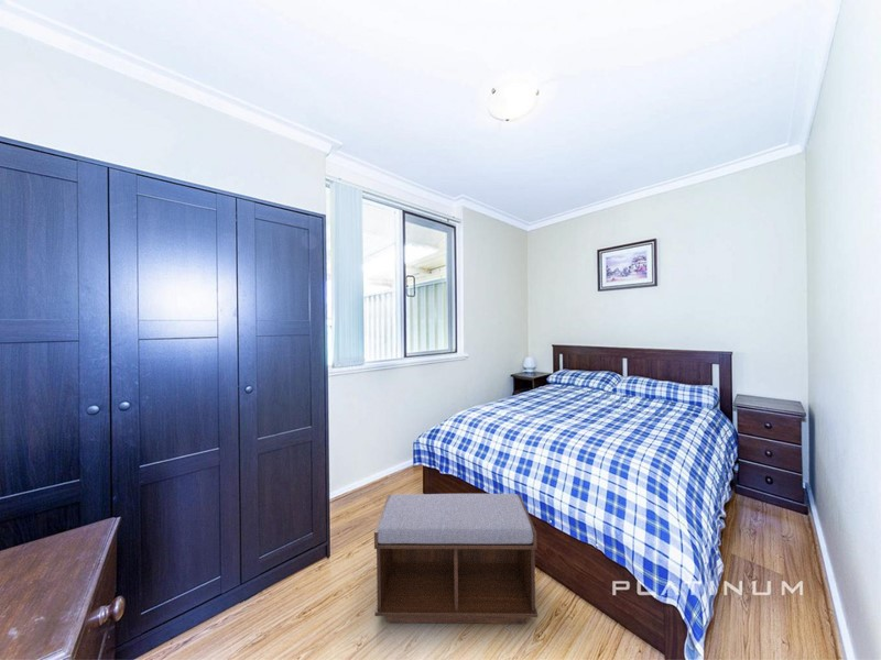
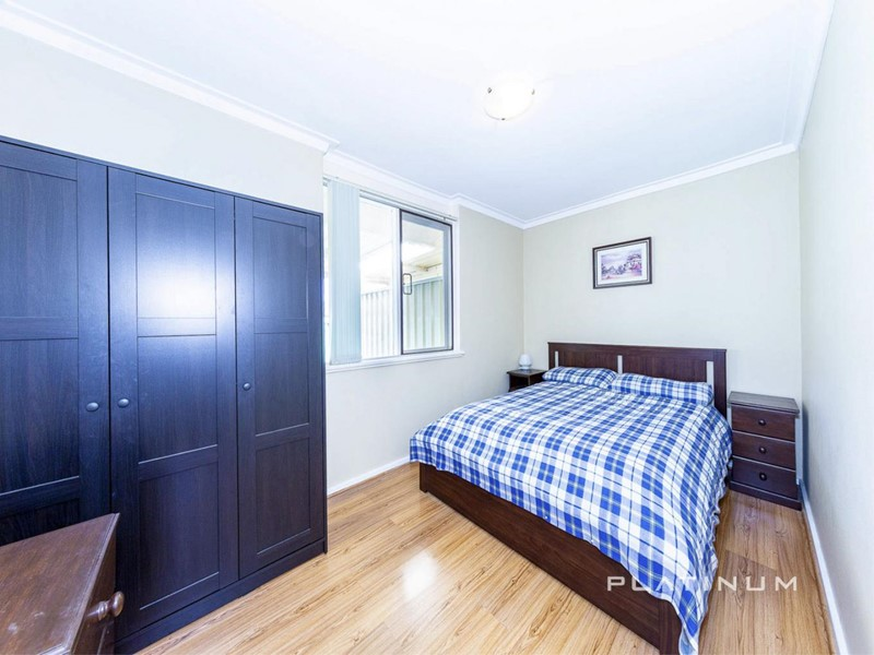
- bench (454, 552)
